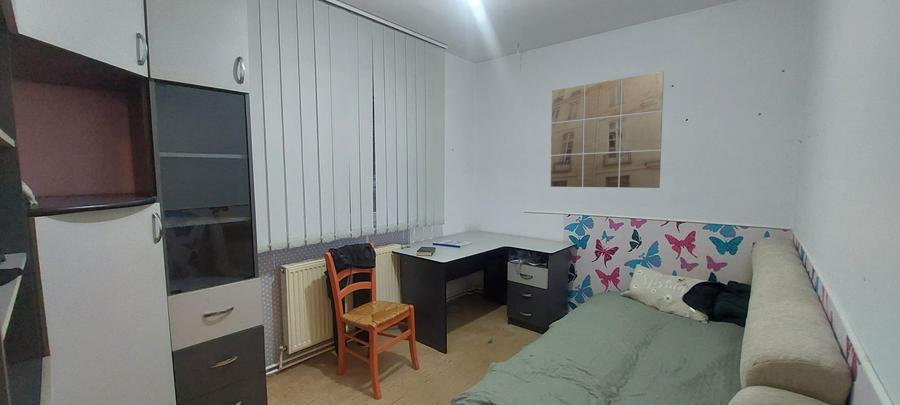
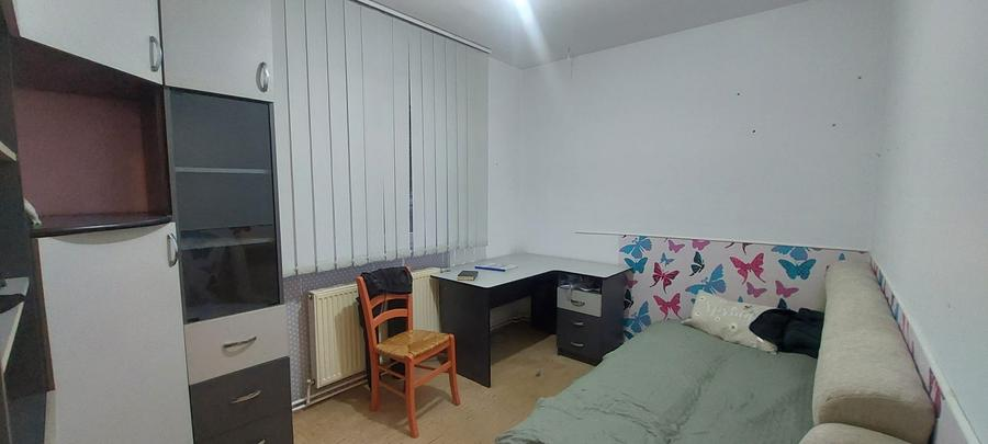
- wall art (601, 135)
